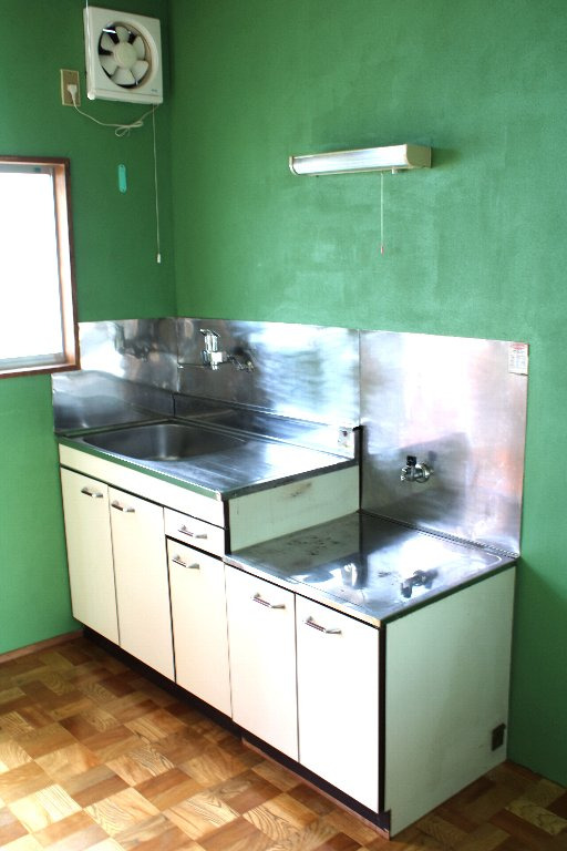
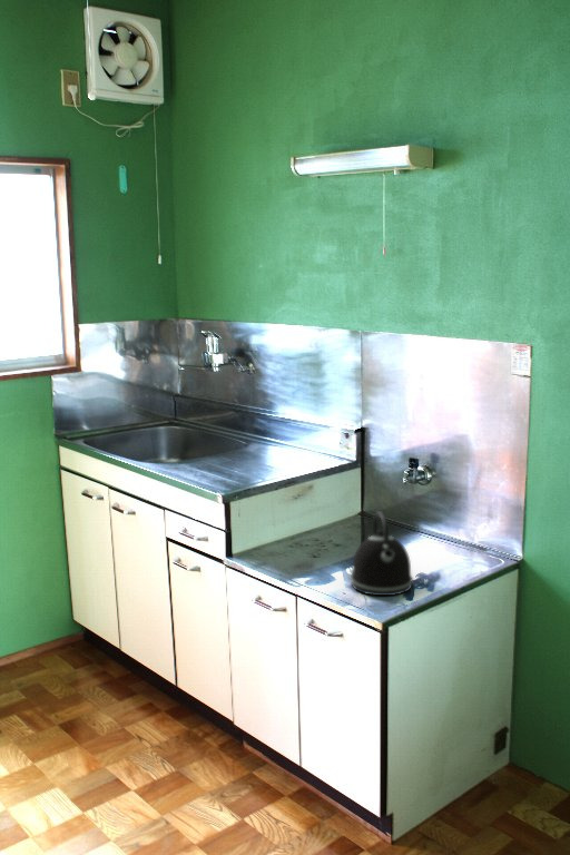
+ kettle (381, 548)
